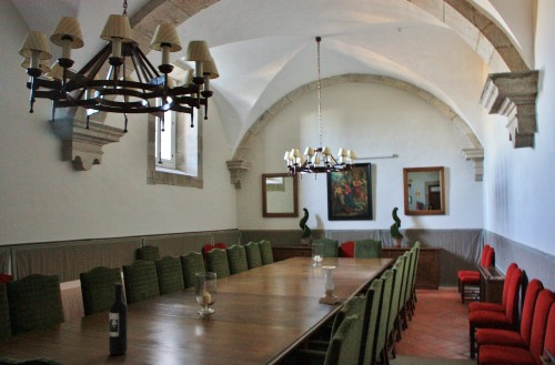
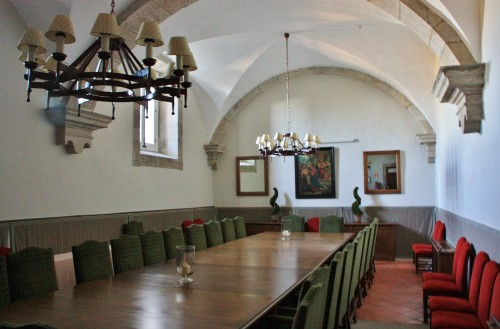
- wine bottle (118, 317)
- candle holder (329, 284)
